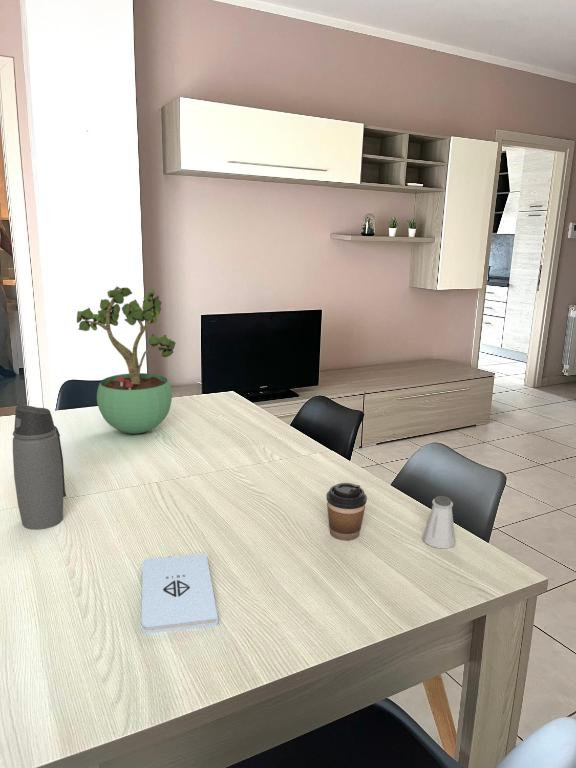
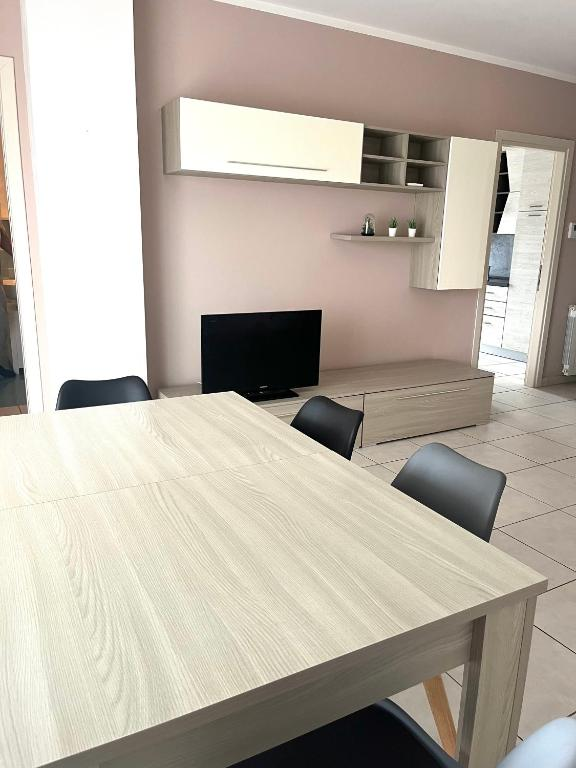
- potted plant (129, 362)
- saltshaker (440, 519)
- notepad (177, 590)
- coffee cup (345, 509)
- water bottle (39, 464)
